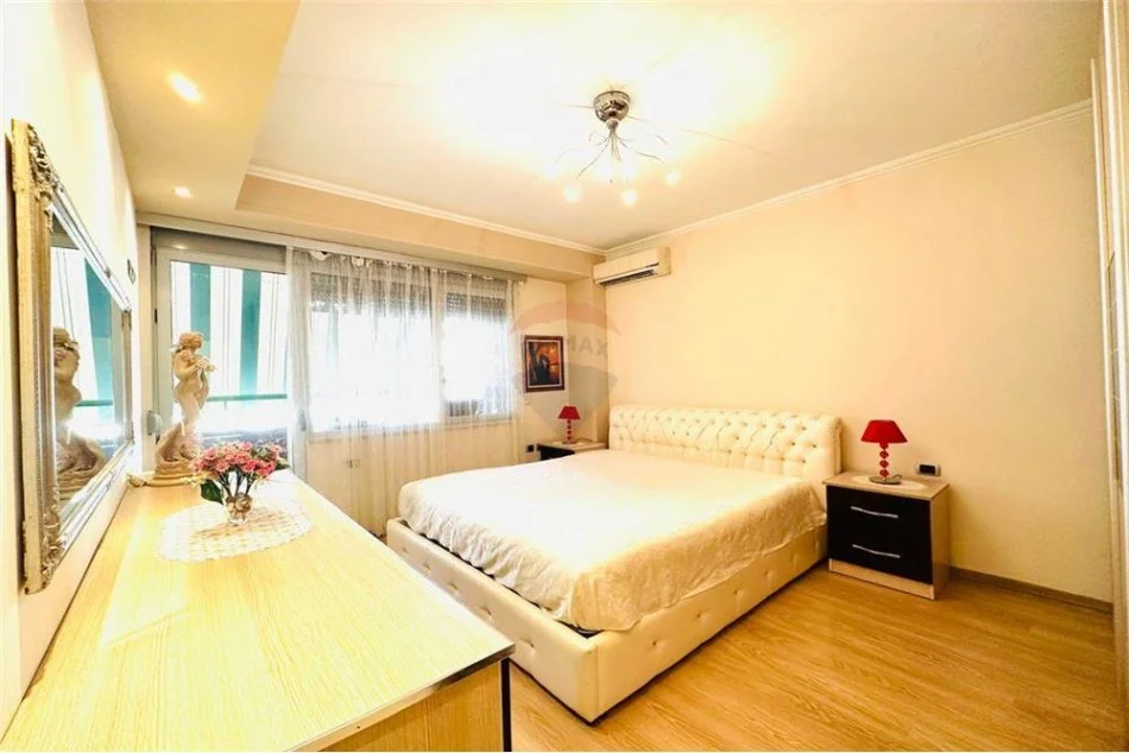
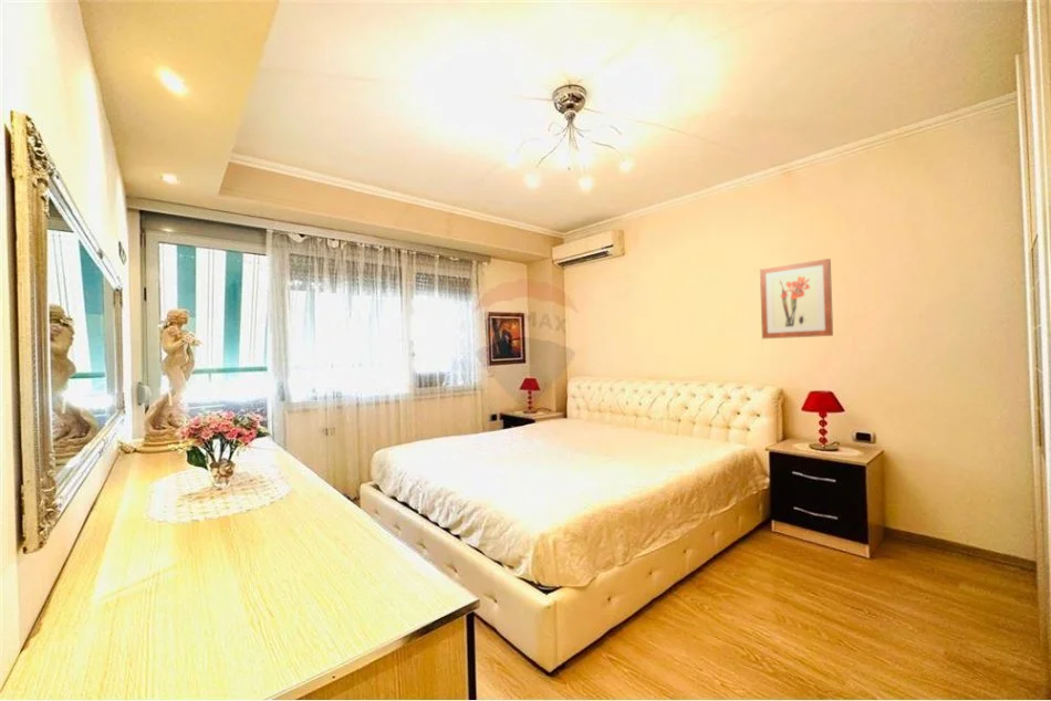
+ wall art (794, 301)
